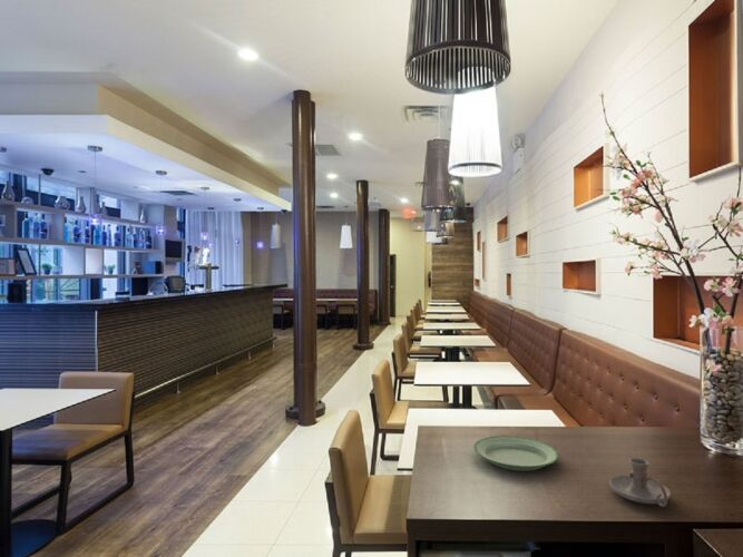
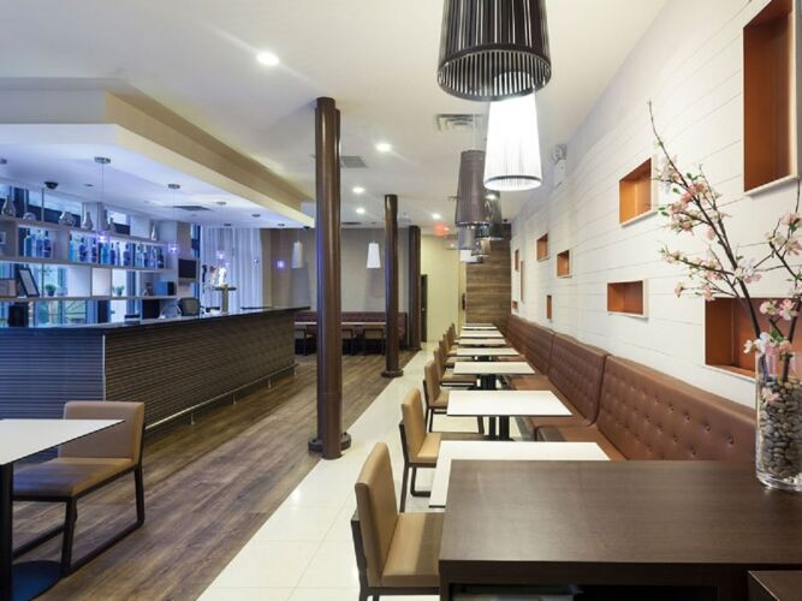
- plate (515, 453)
- candle holder (643, 481)
